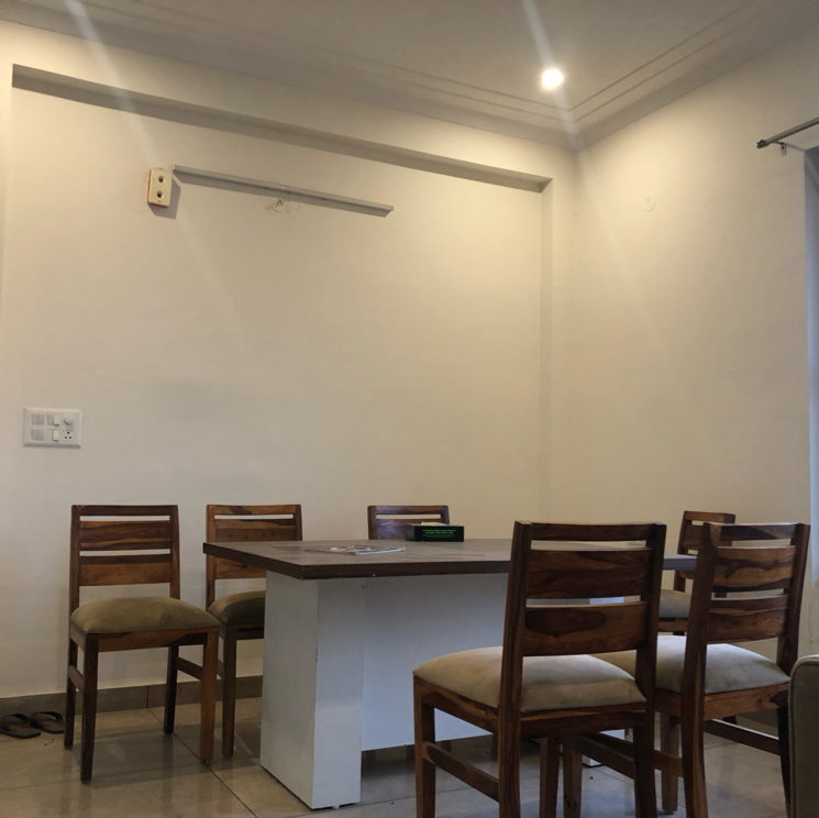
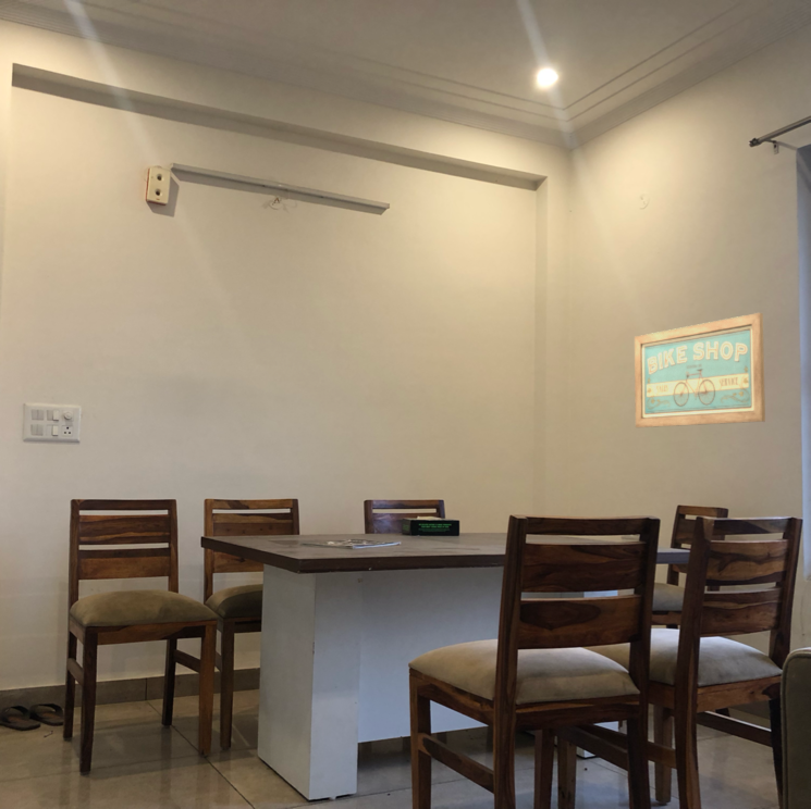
+ wall art (693, 374)
